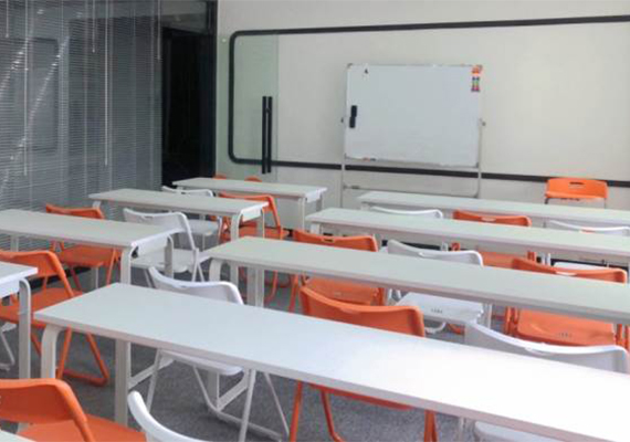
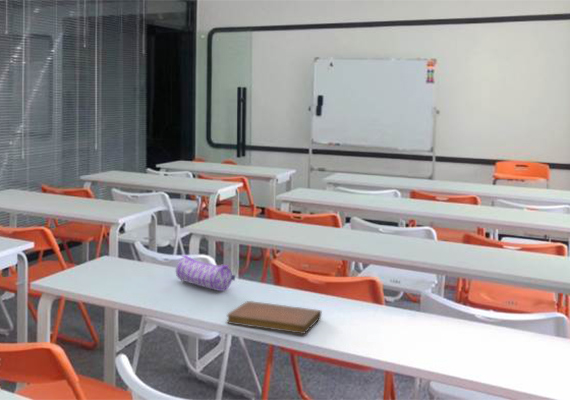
+ pencil case (203, 273)
+ notebook (274, 316)
